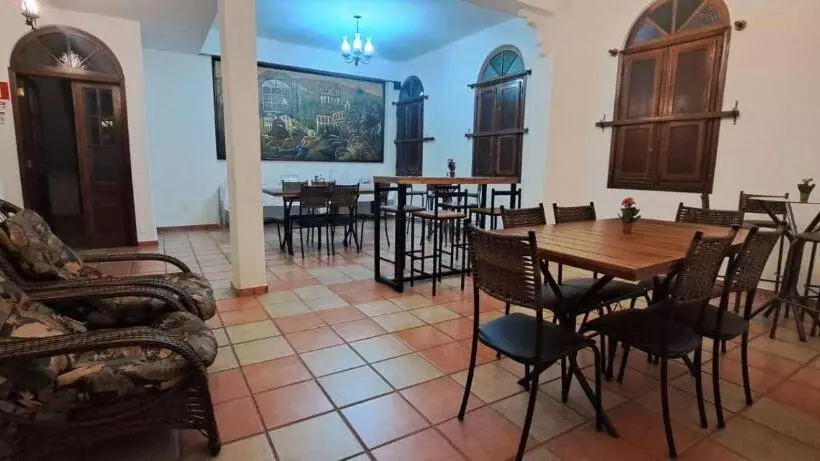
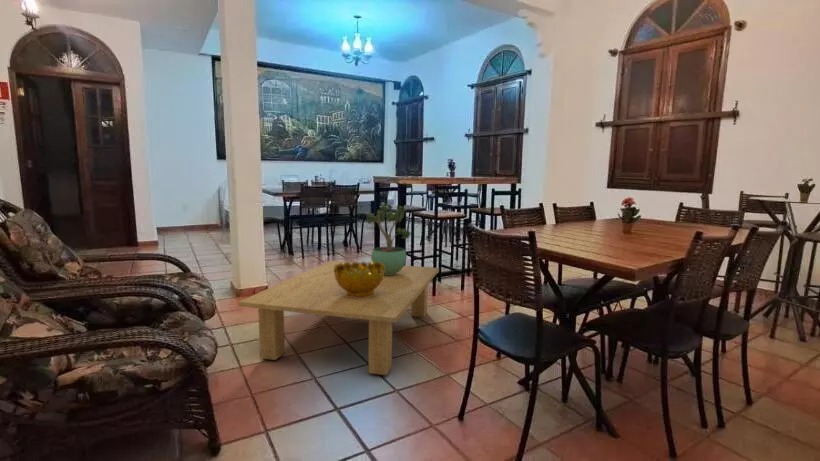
+ coffee table (355, 307)
+ decorative bowl (359, 278)
+ potted plant (387, 239)
